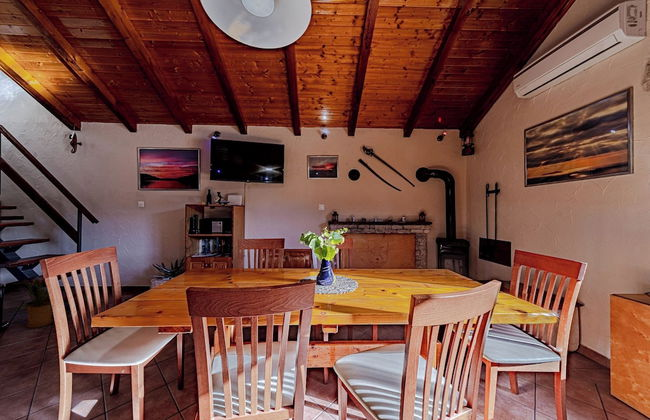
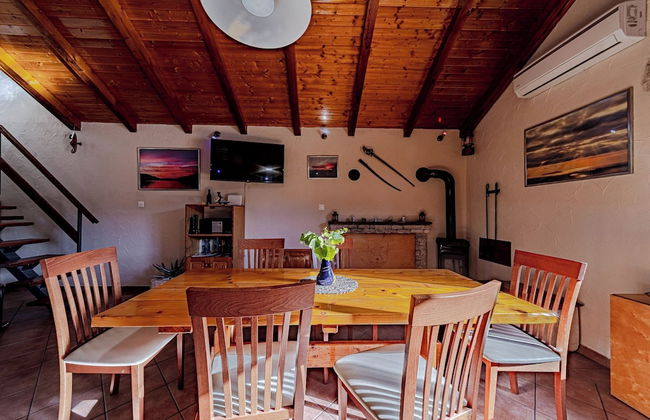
- house plant (44, 299)
